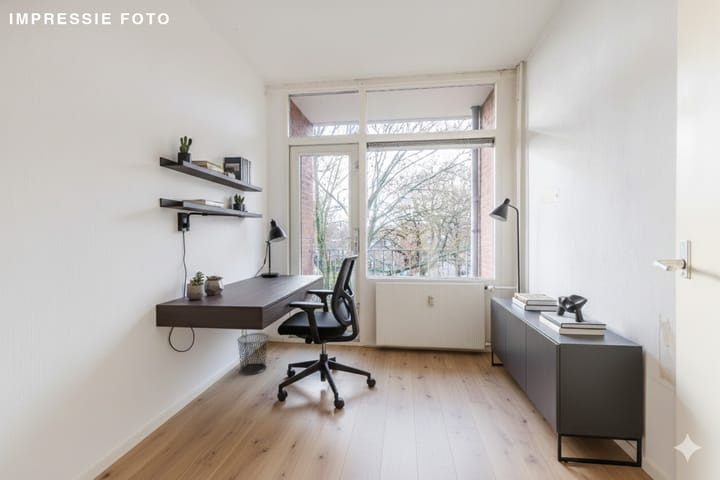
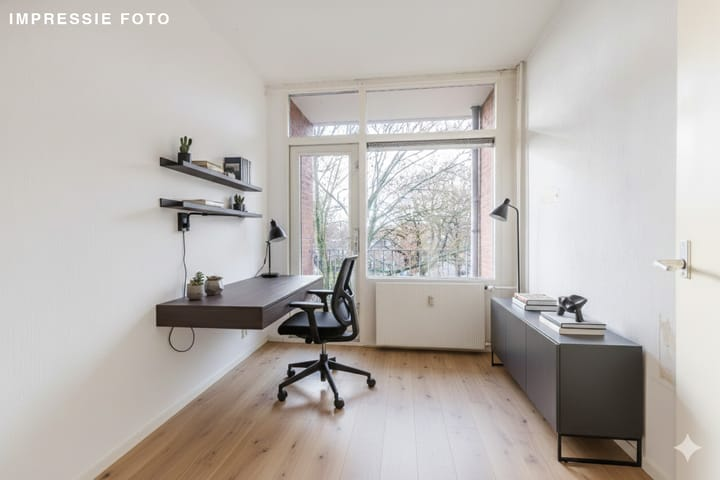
- waste bin (253, 353)
